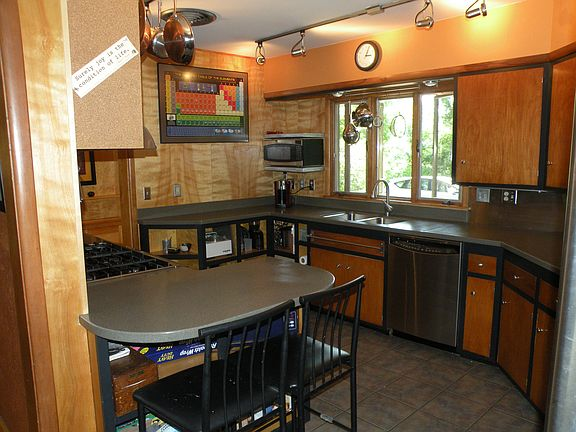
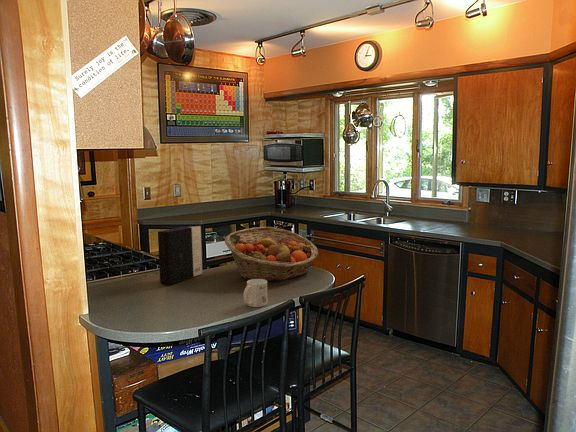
+ mug (254, 293)
+ book (181, 253)
+ fruit basket (272, 252)
